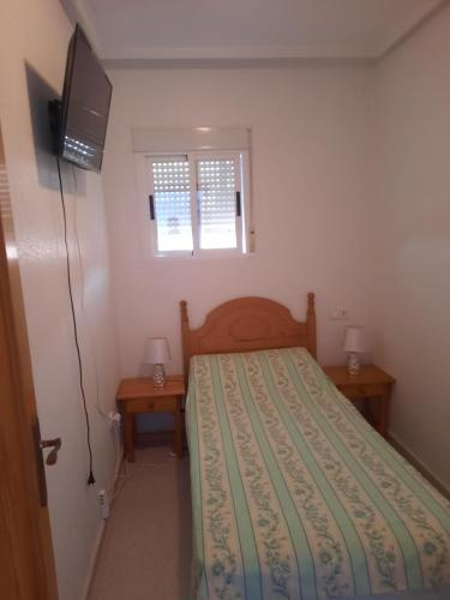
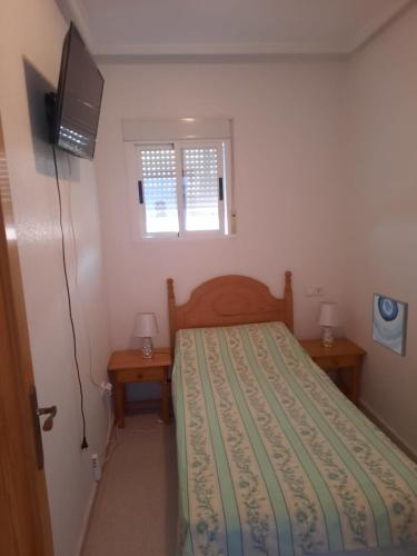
+ wall art (388, 322)
